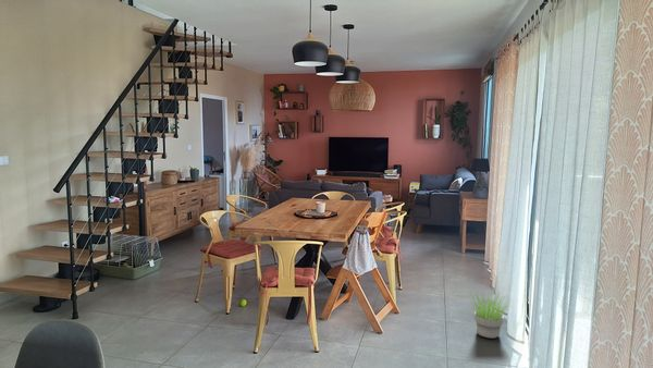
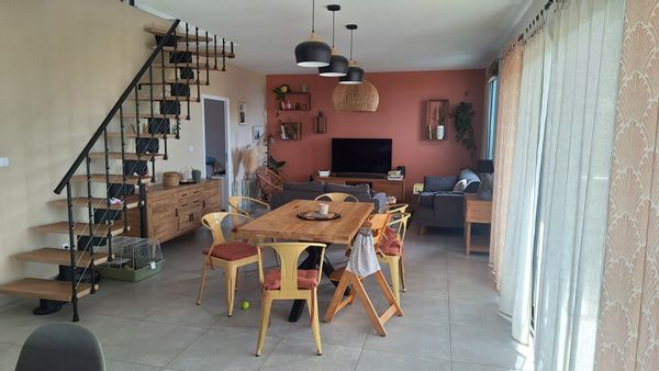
- potted plant (488, 316)
